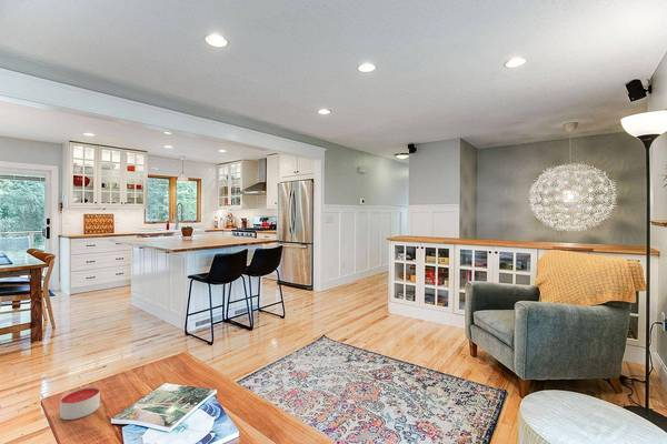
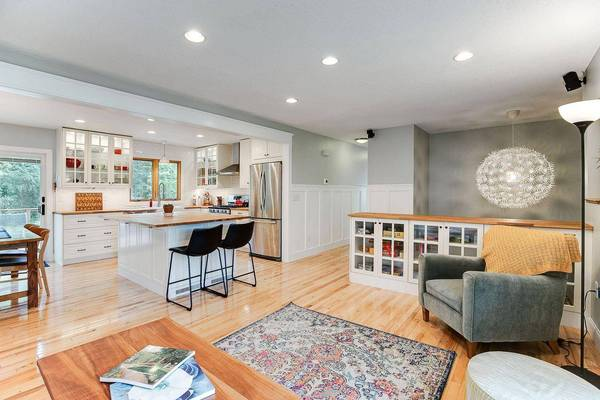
- candle (80, 402)
